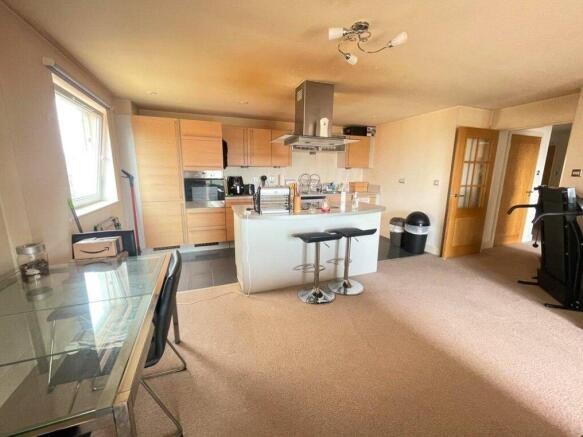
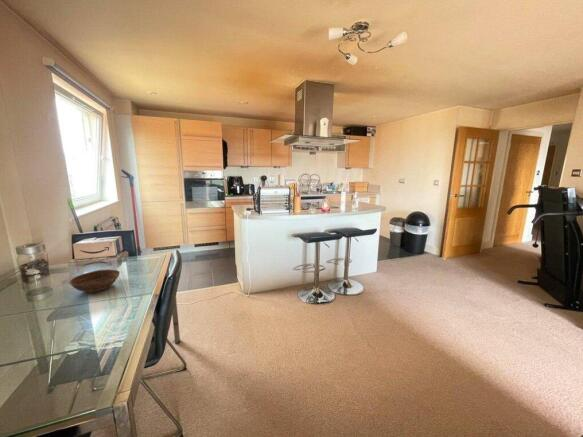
+ bowl (96, 282)
